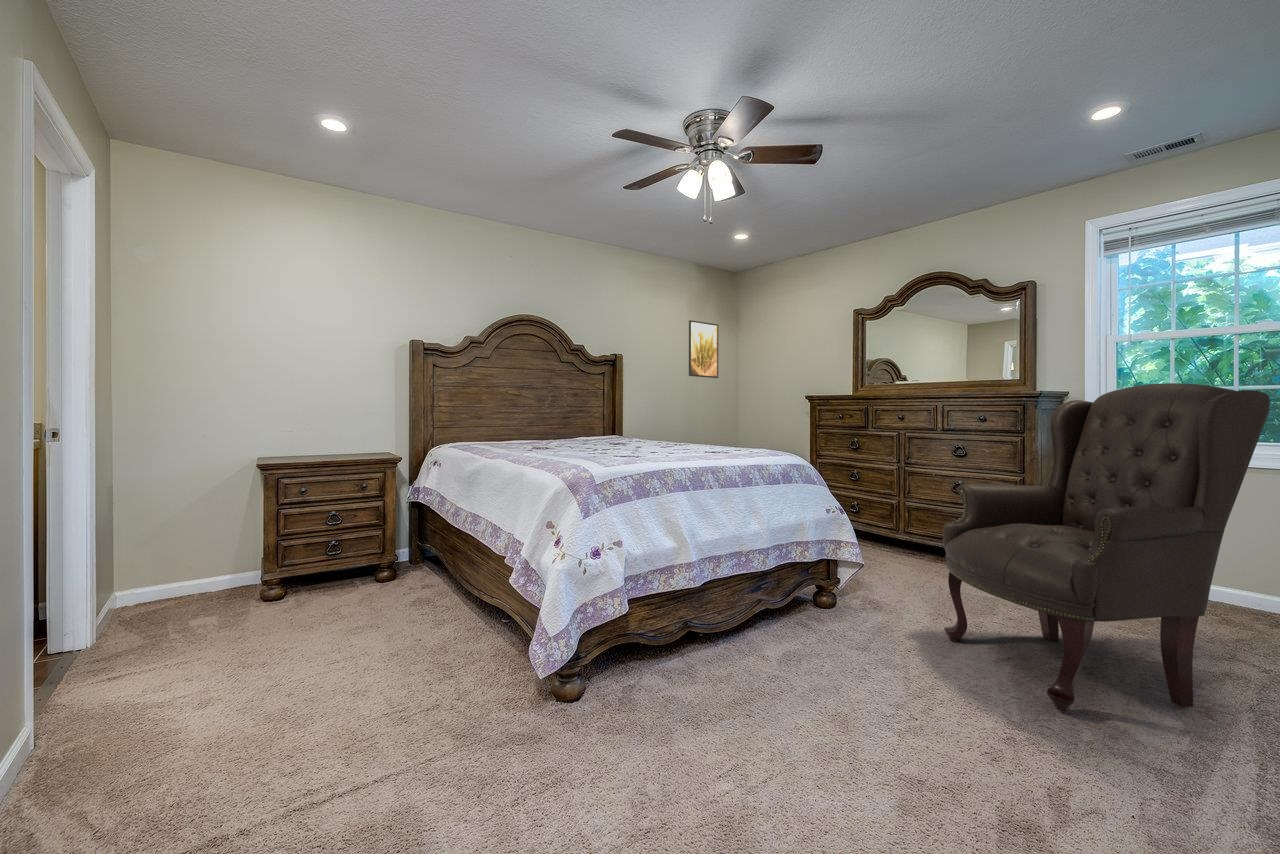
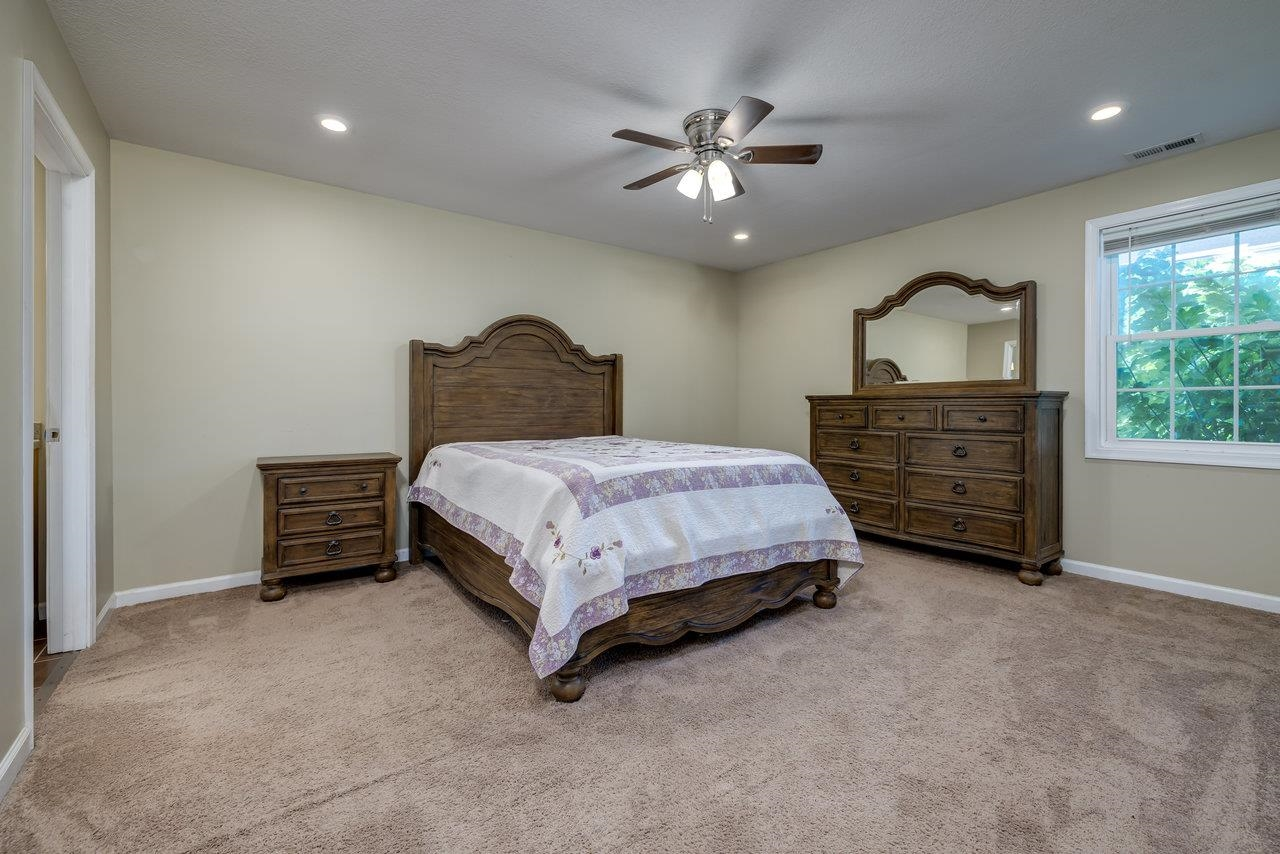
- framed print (703, 349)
- chair (1076, 526)
